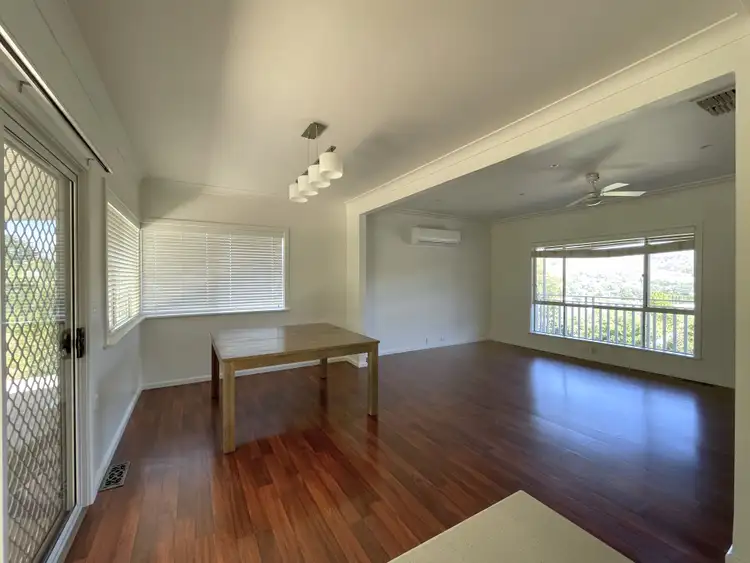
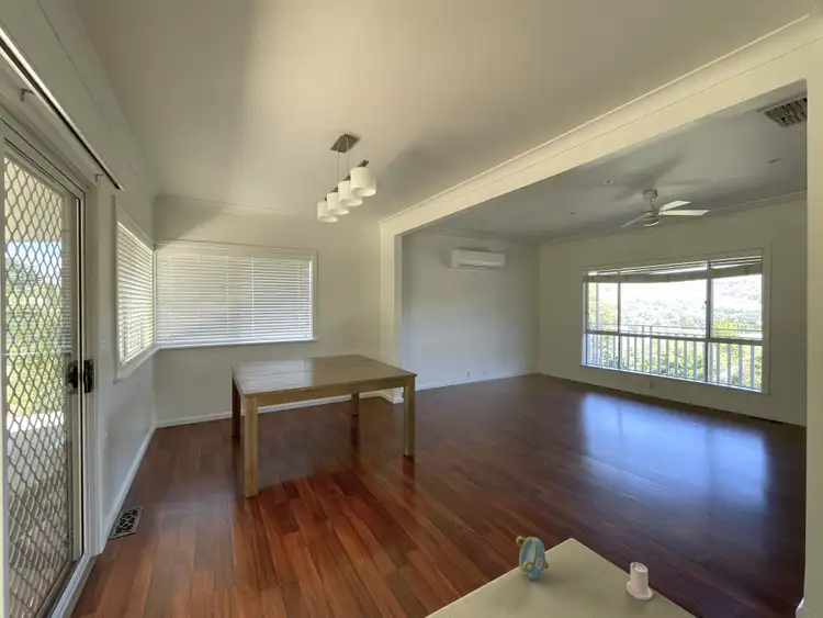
+ decorative bowl (531, 557)
+ candle (639, 577)
